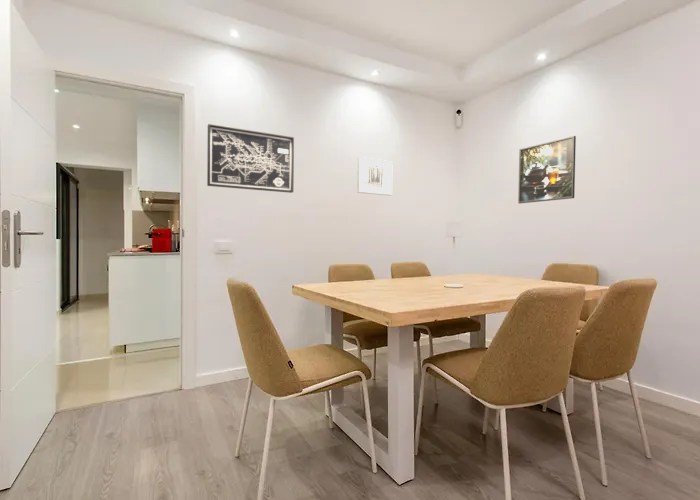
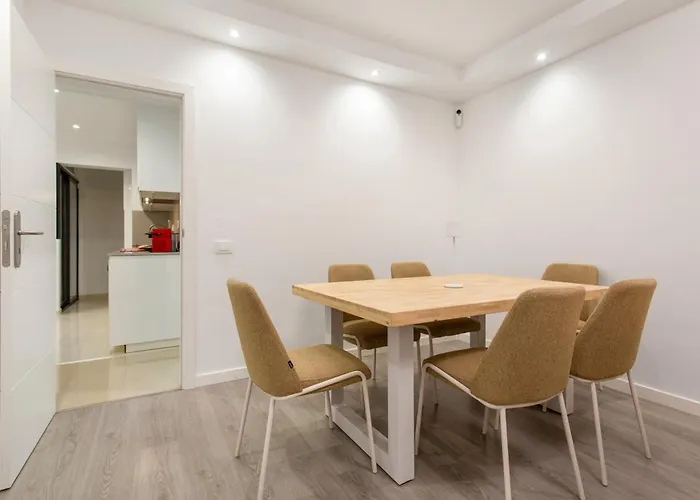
- wall art (375, 176)
- wall art (252, 160)
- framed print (545, 172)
